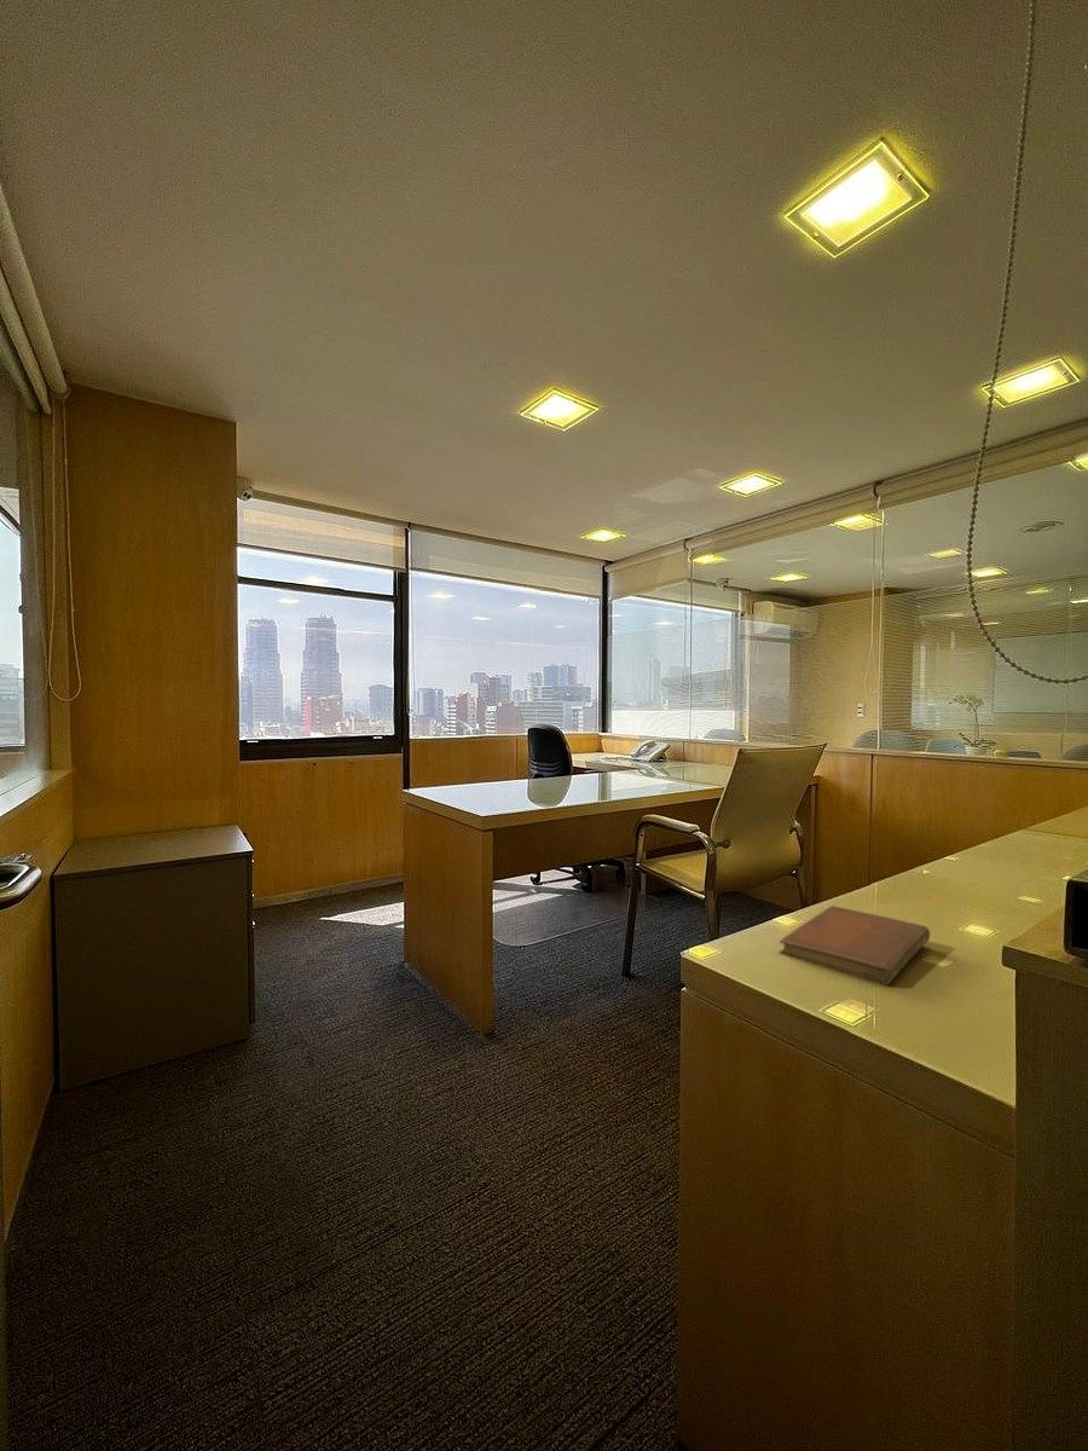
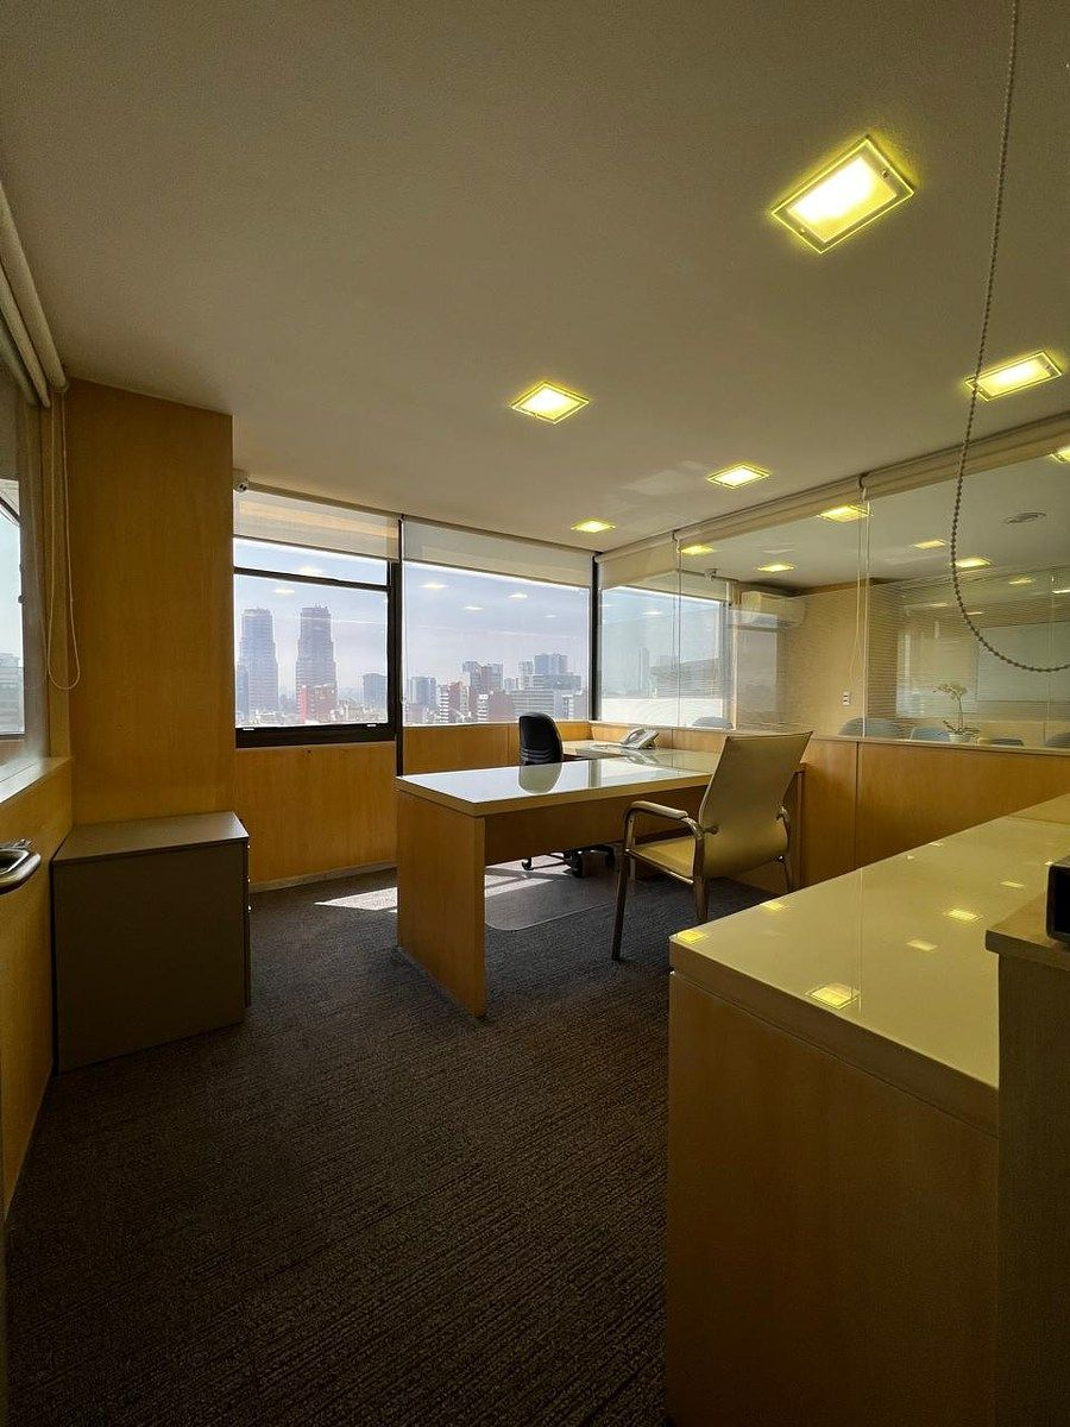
- notebook (856, 940)
